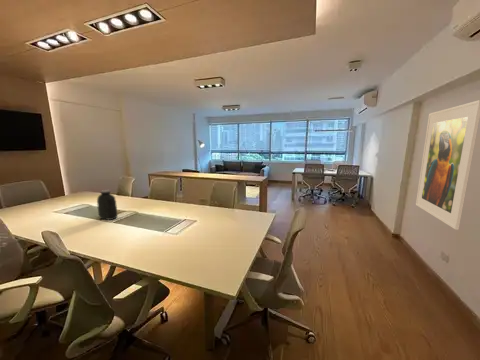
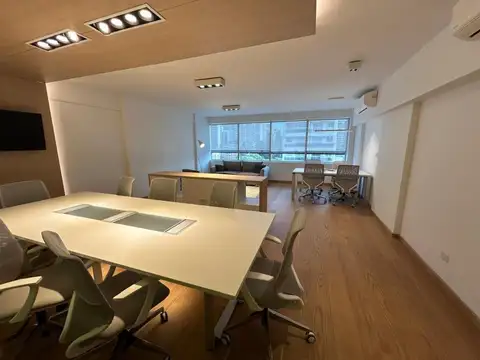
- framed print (441, 164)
- water jug (106, 204)
